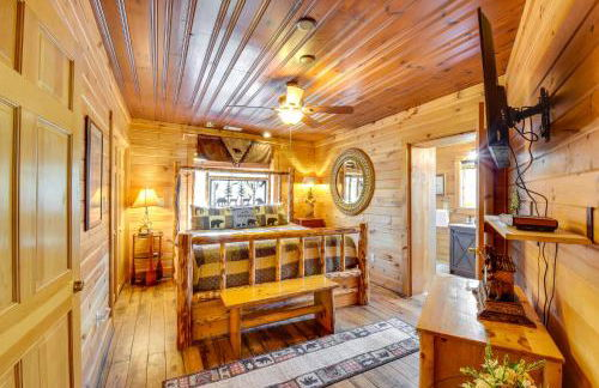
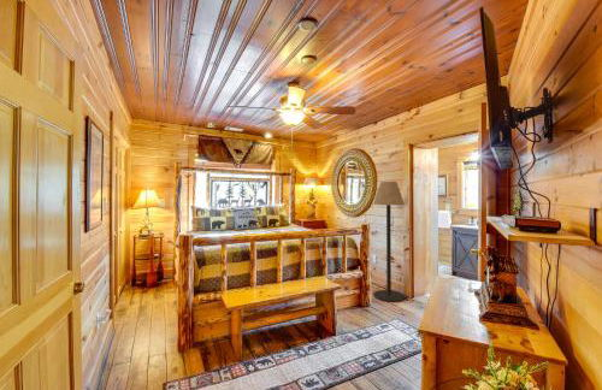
+ floor lamp (388, 238)
